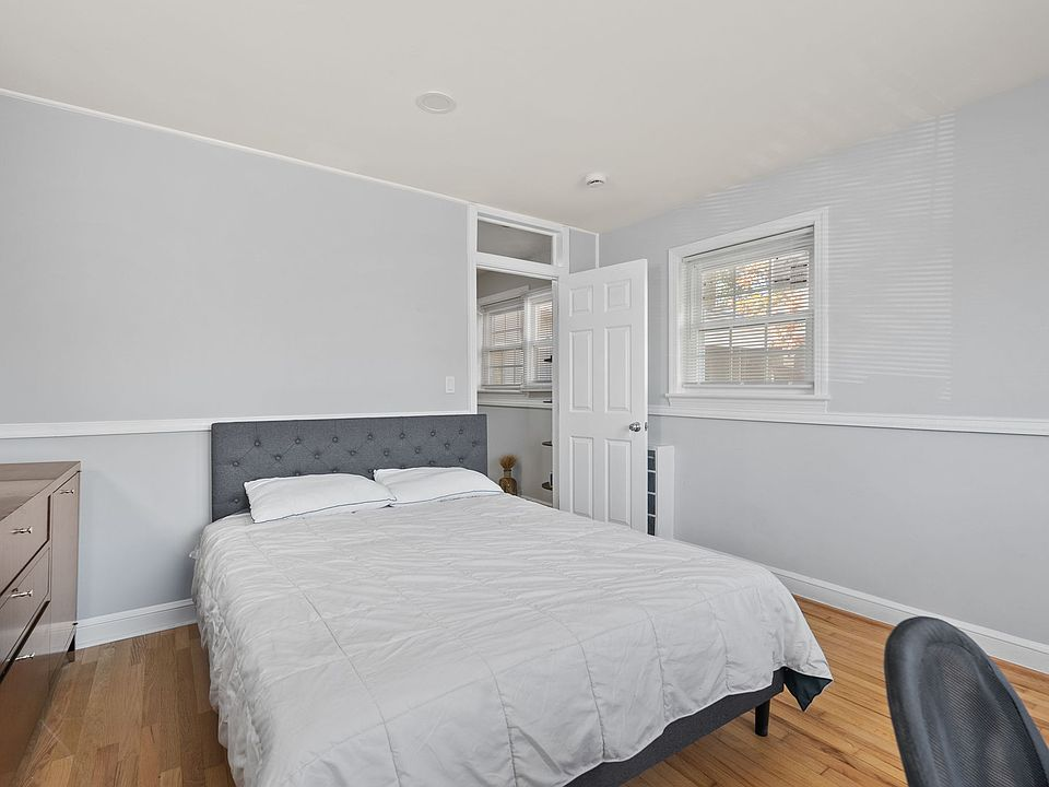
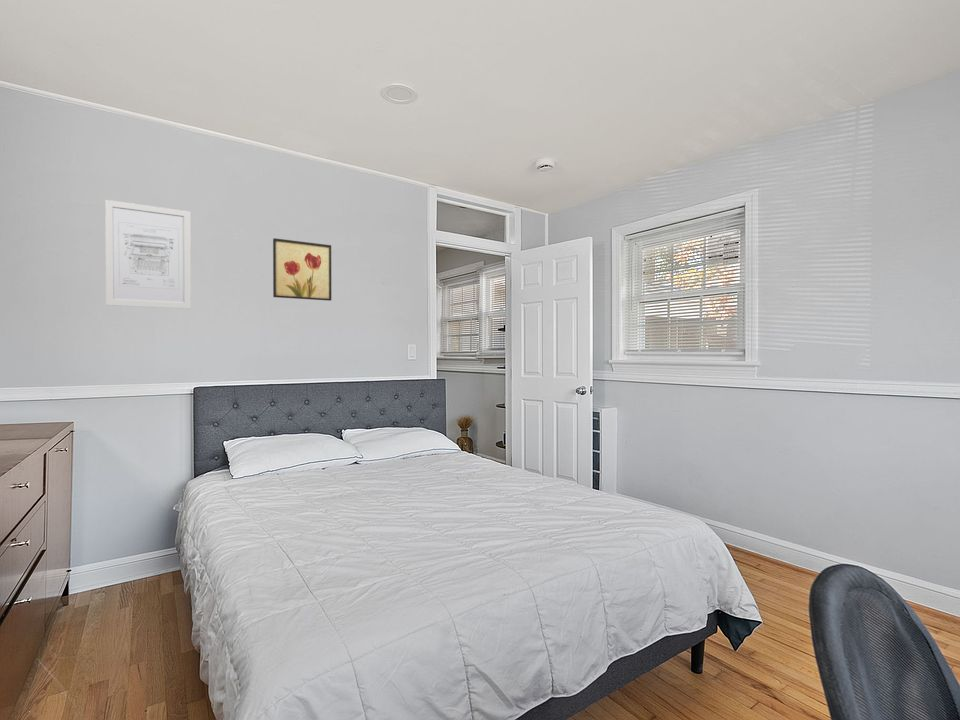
+ wall art (302, 270)
+ wall art (149, 256)
